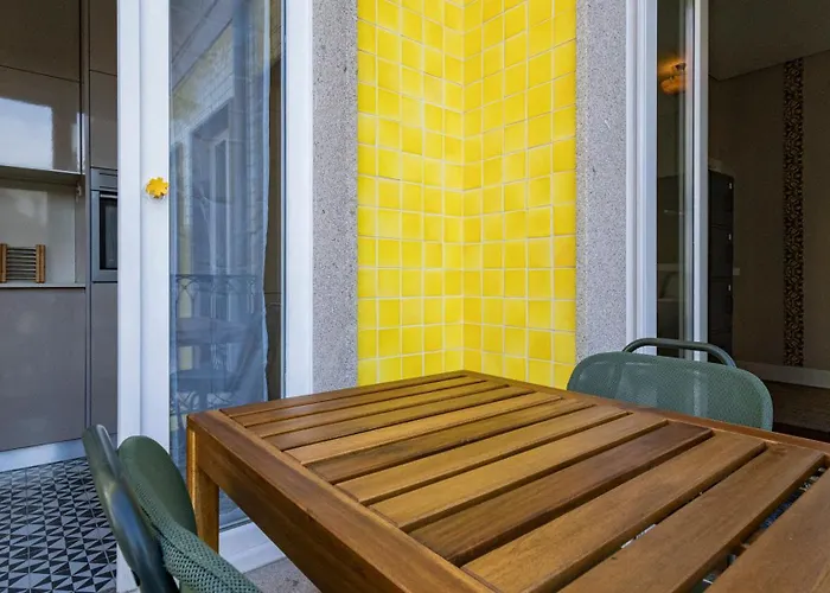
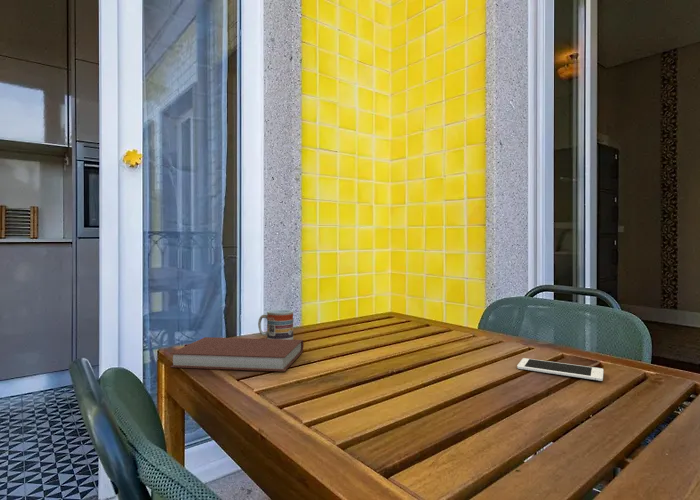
+ book (241, 352)
+ cup (275, 325)
+ cell phone (559, 368)
